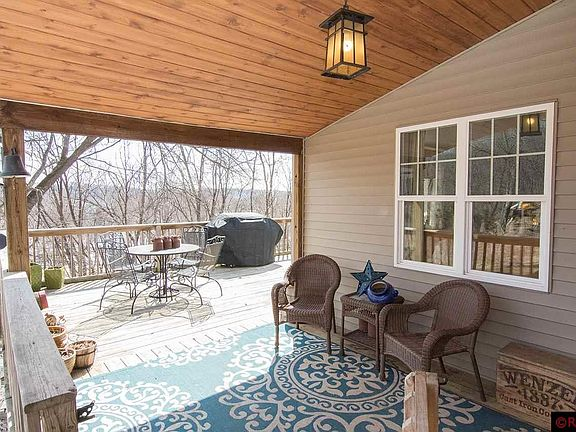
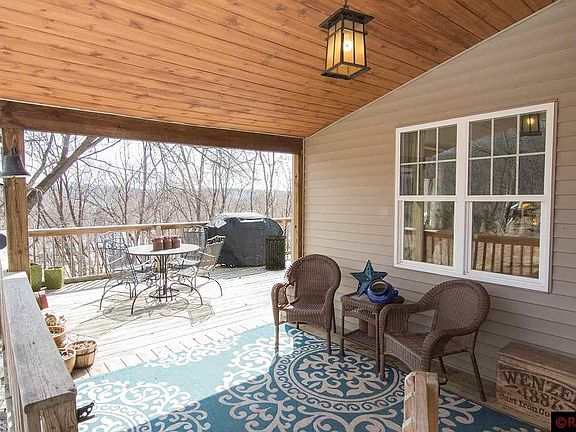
+ trash can (275, 251)
